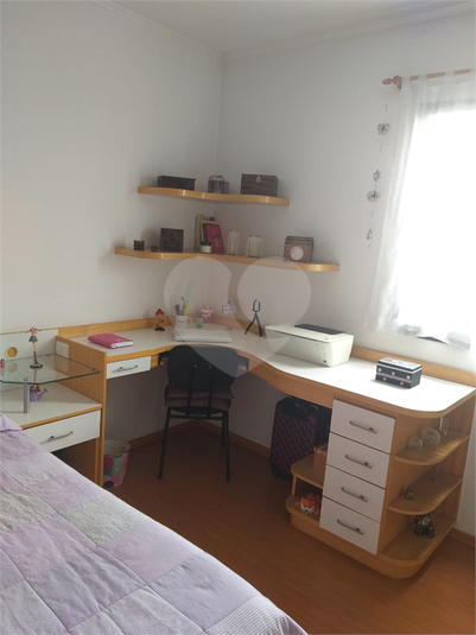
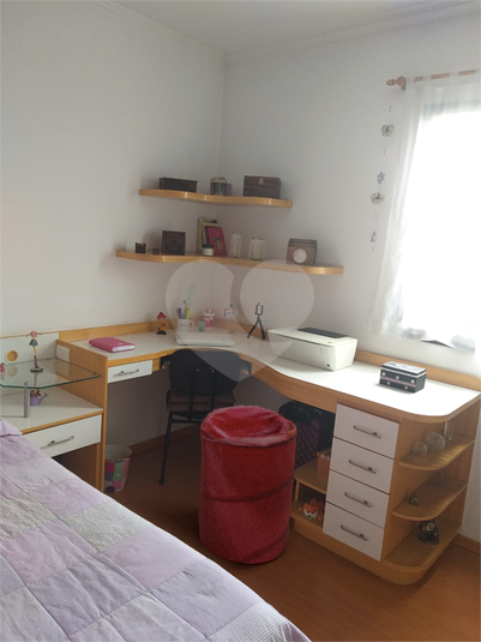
+ laundry hamper (245, 479)
